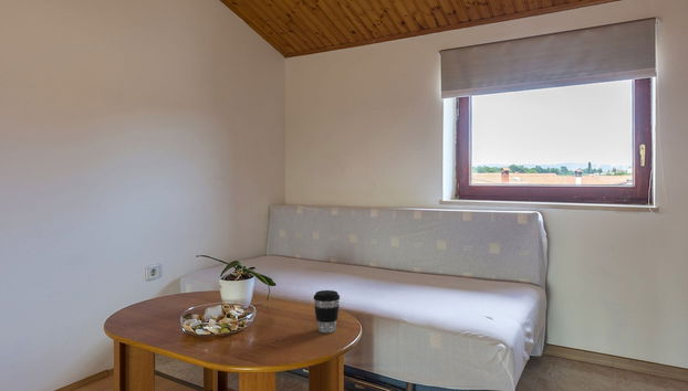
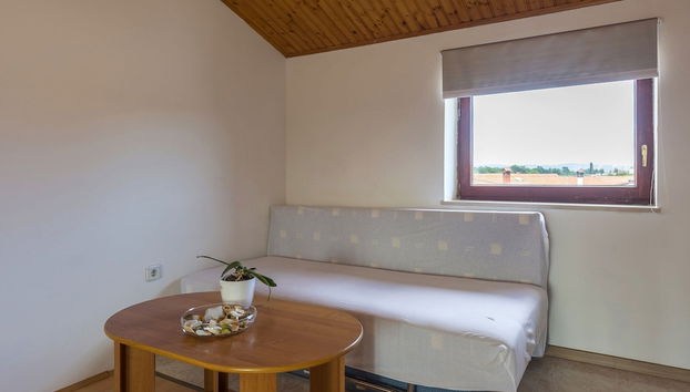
- coffee cup (326, 310)
